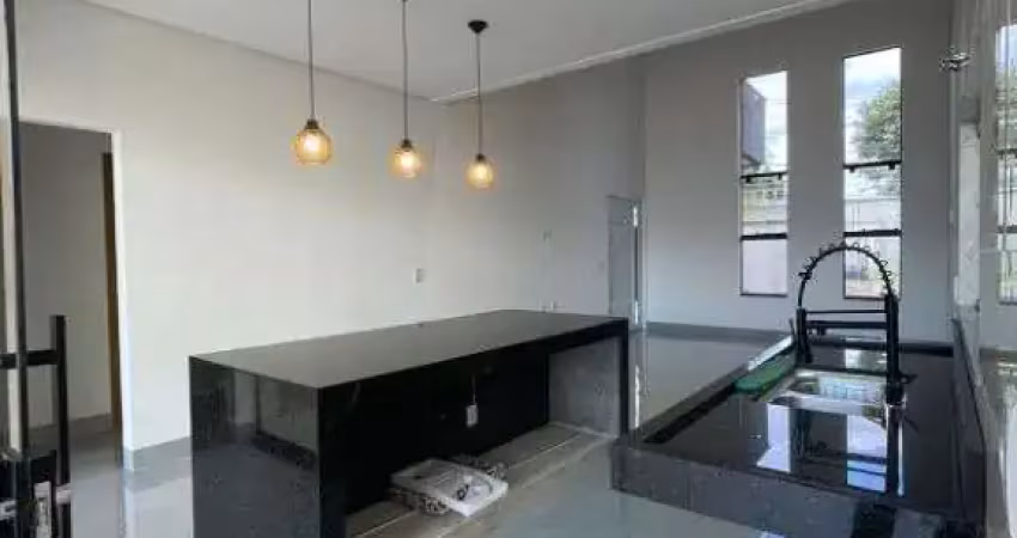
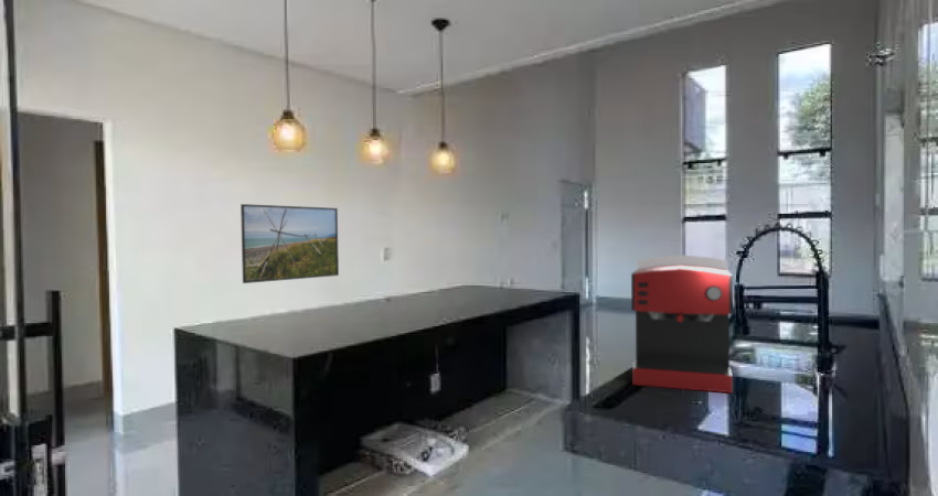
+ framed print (294, 242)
+ coffee maker (681, 317)
